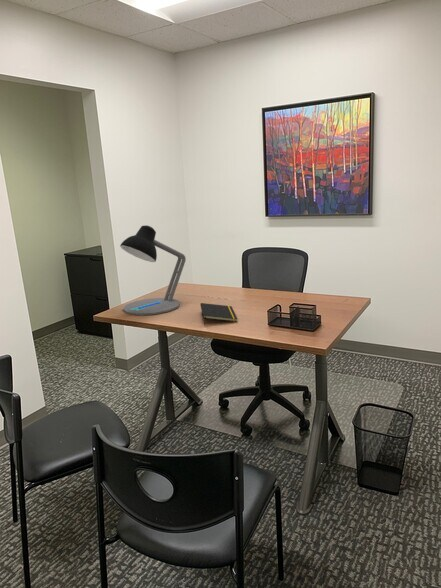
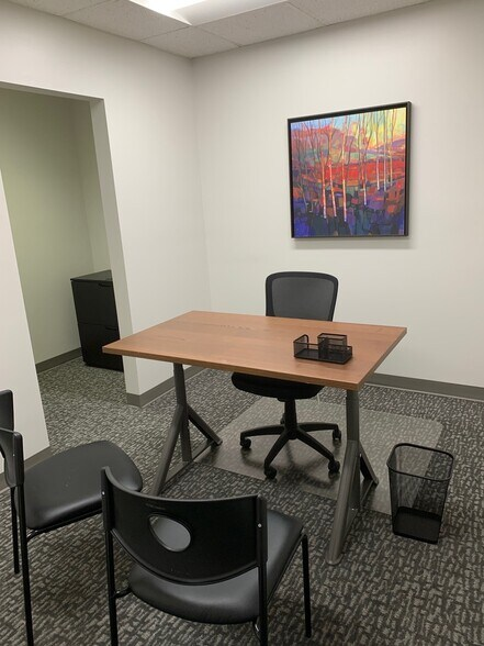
- notepad (218, 311)
- desk lamp (154, 261)
